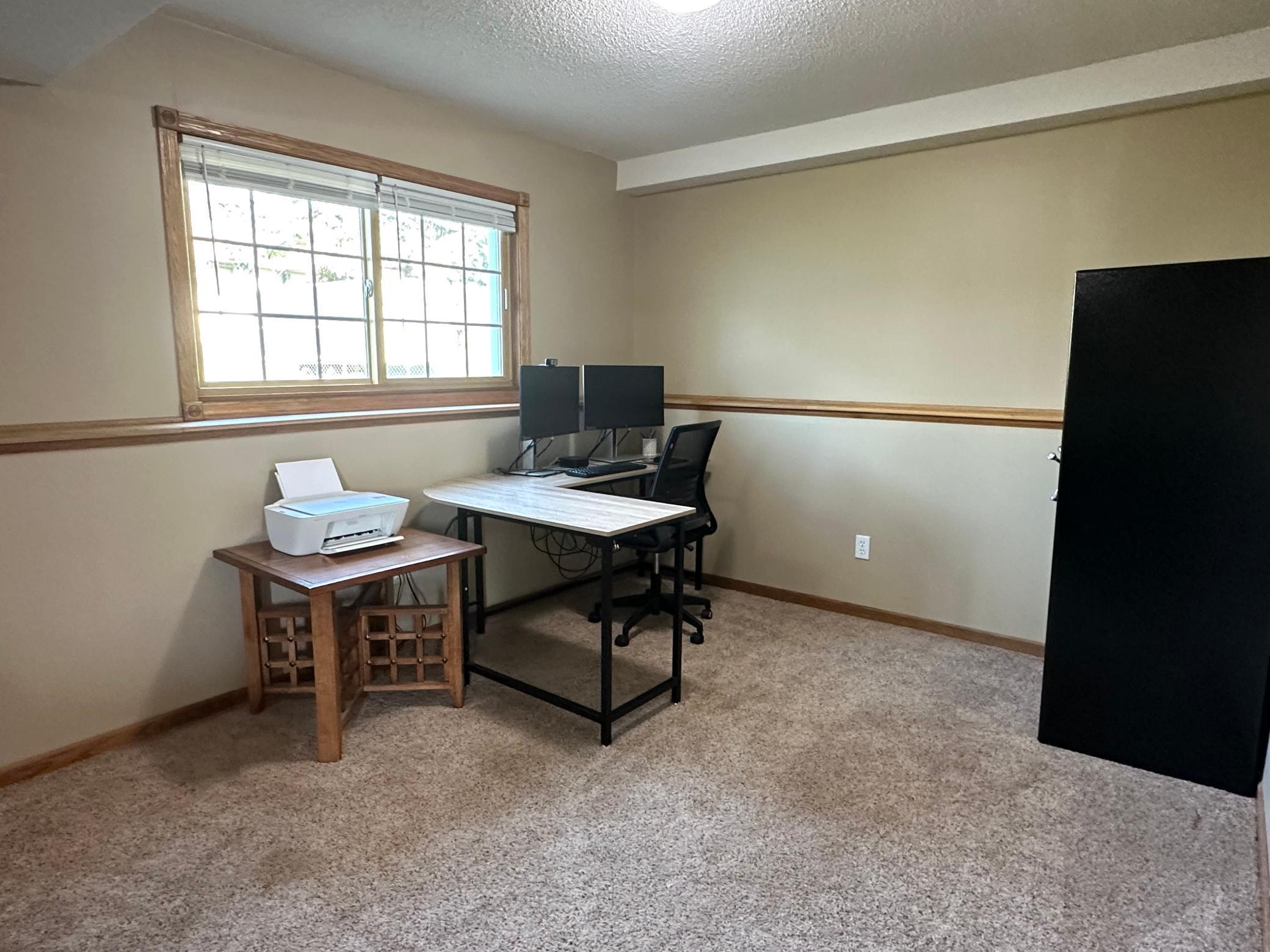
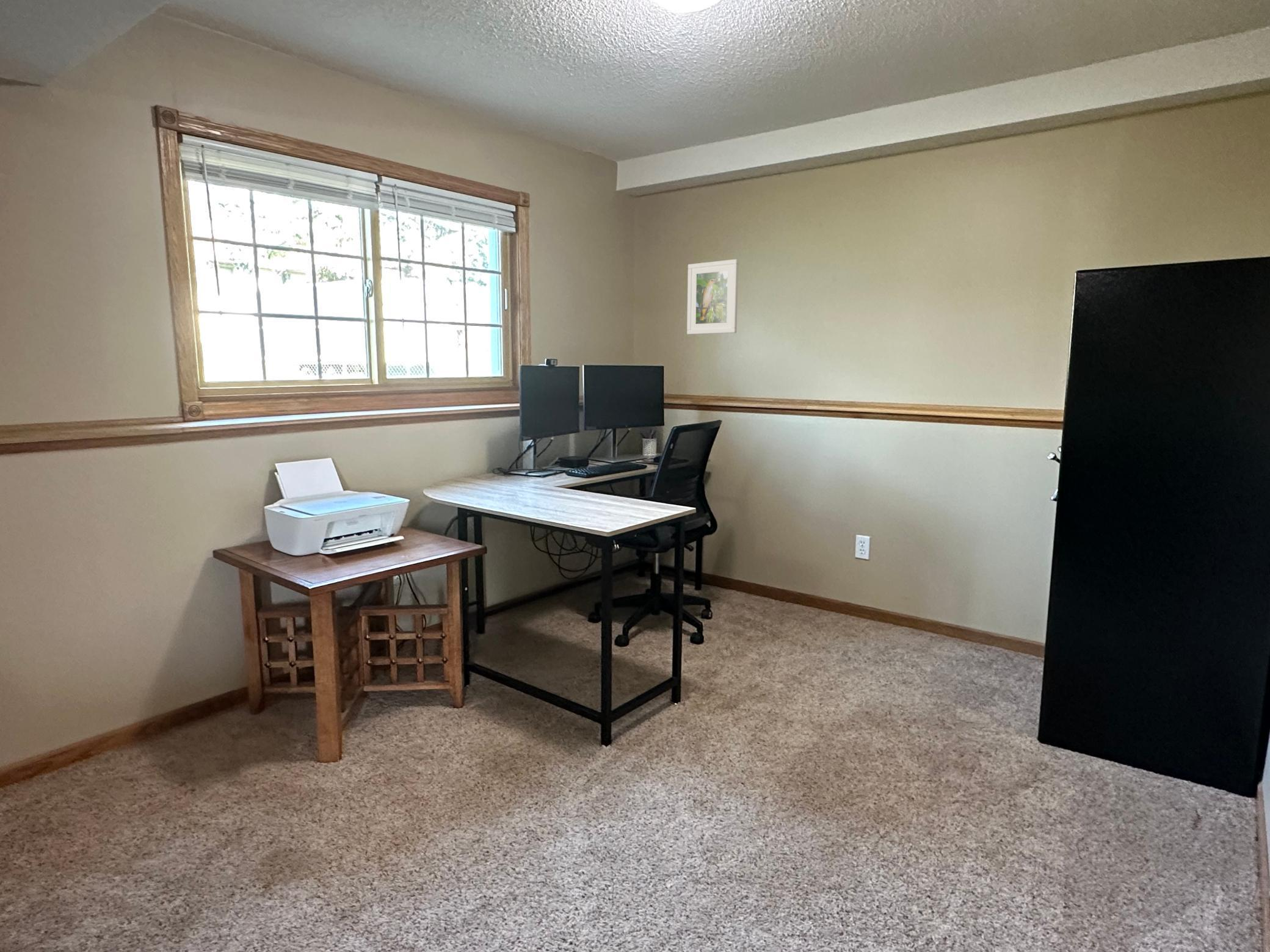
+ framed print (711, 298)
